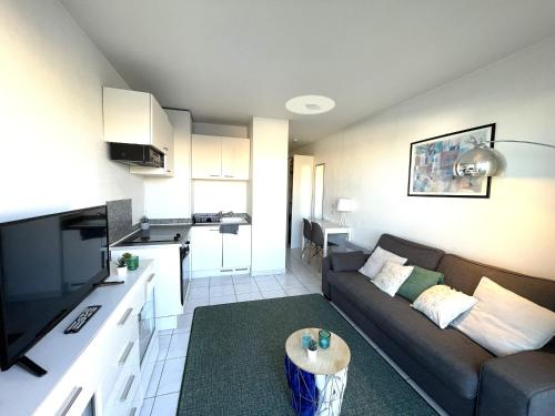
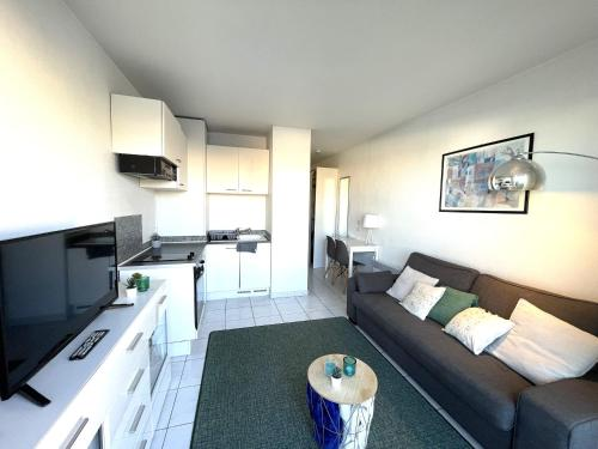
- ceiling light (310, 103)
